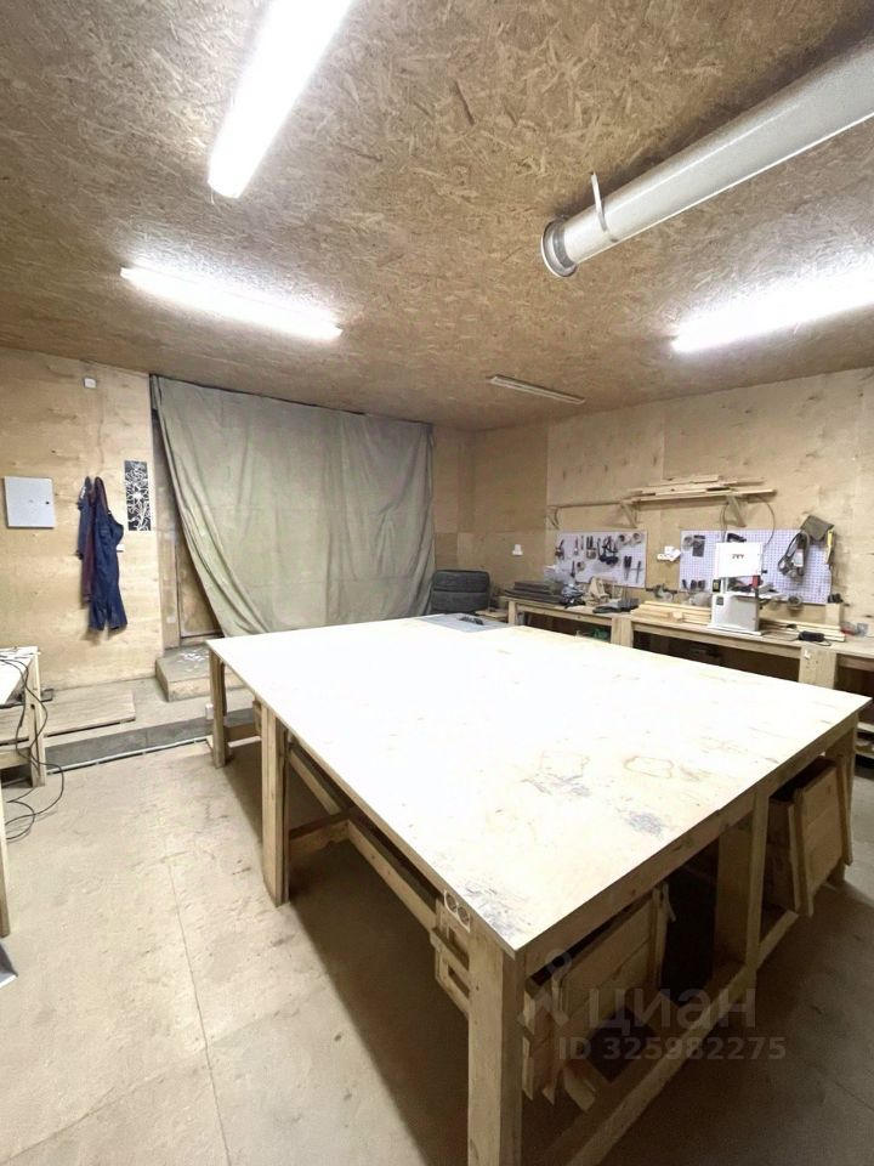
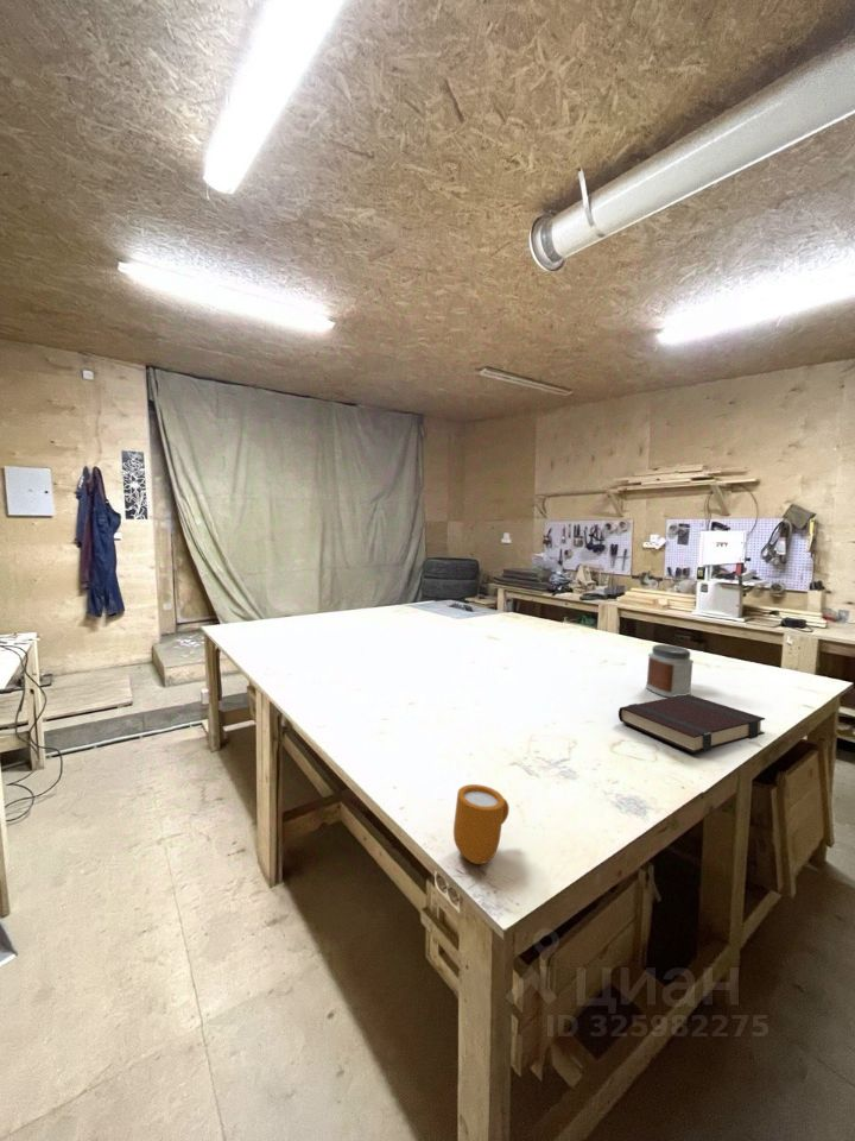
+ book (689, 719)
+ mug (483, 822)
+ jar (669, 669)
